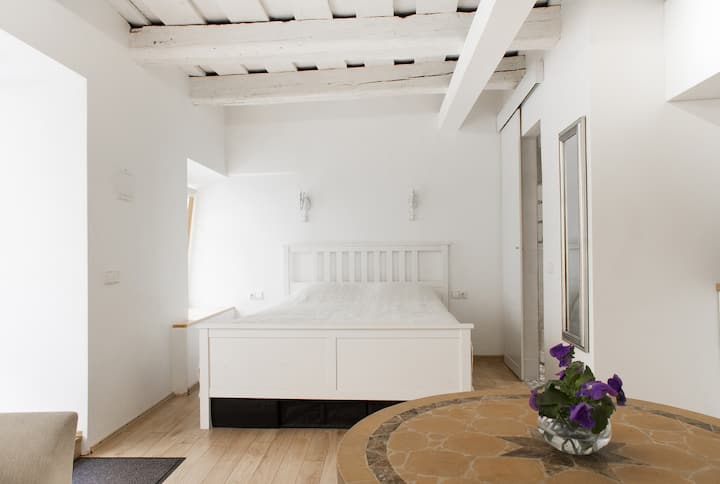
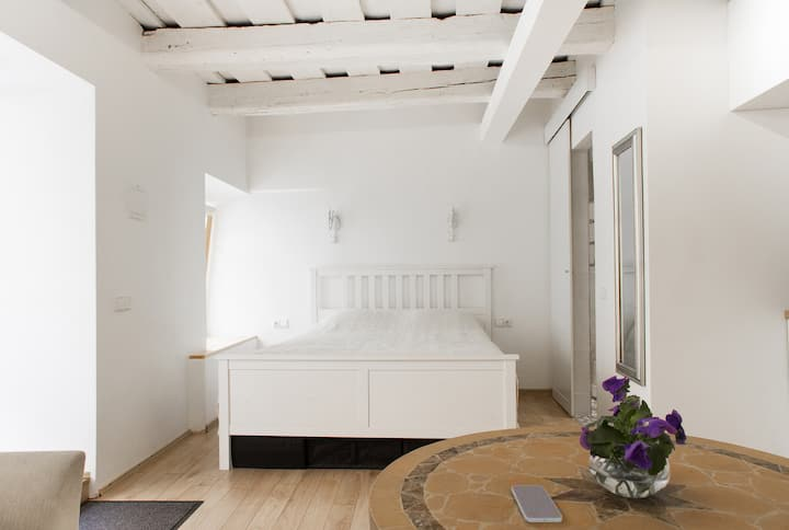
+ smartphone (535, 503)
